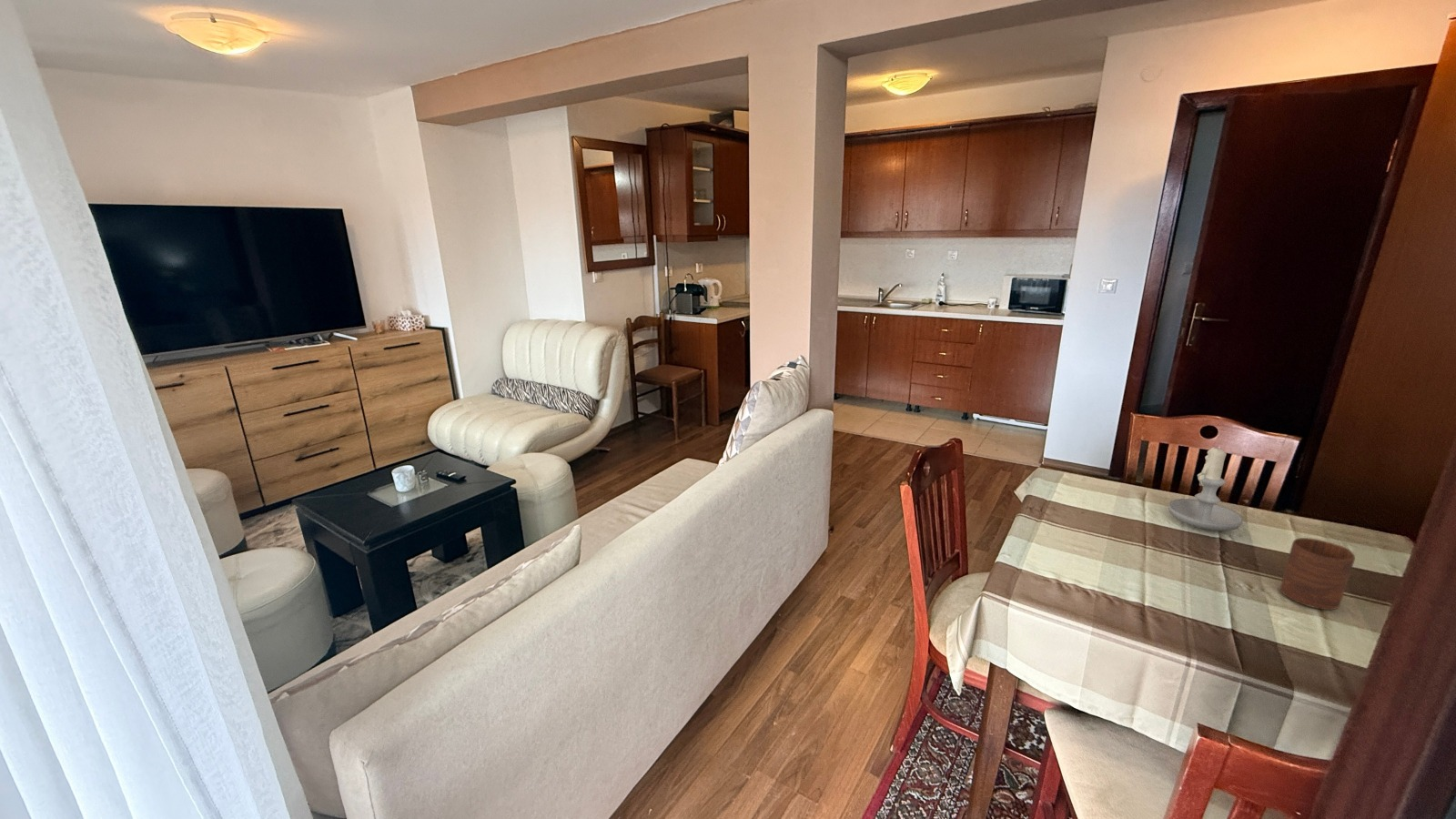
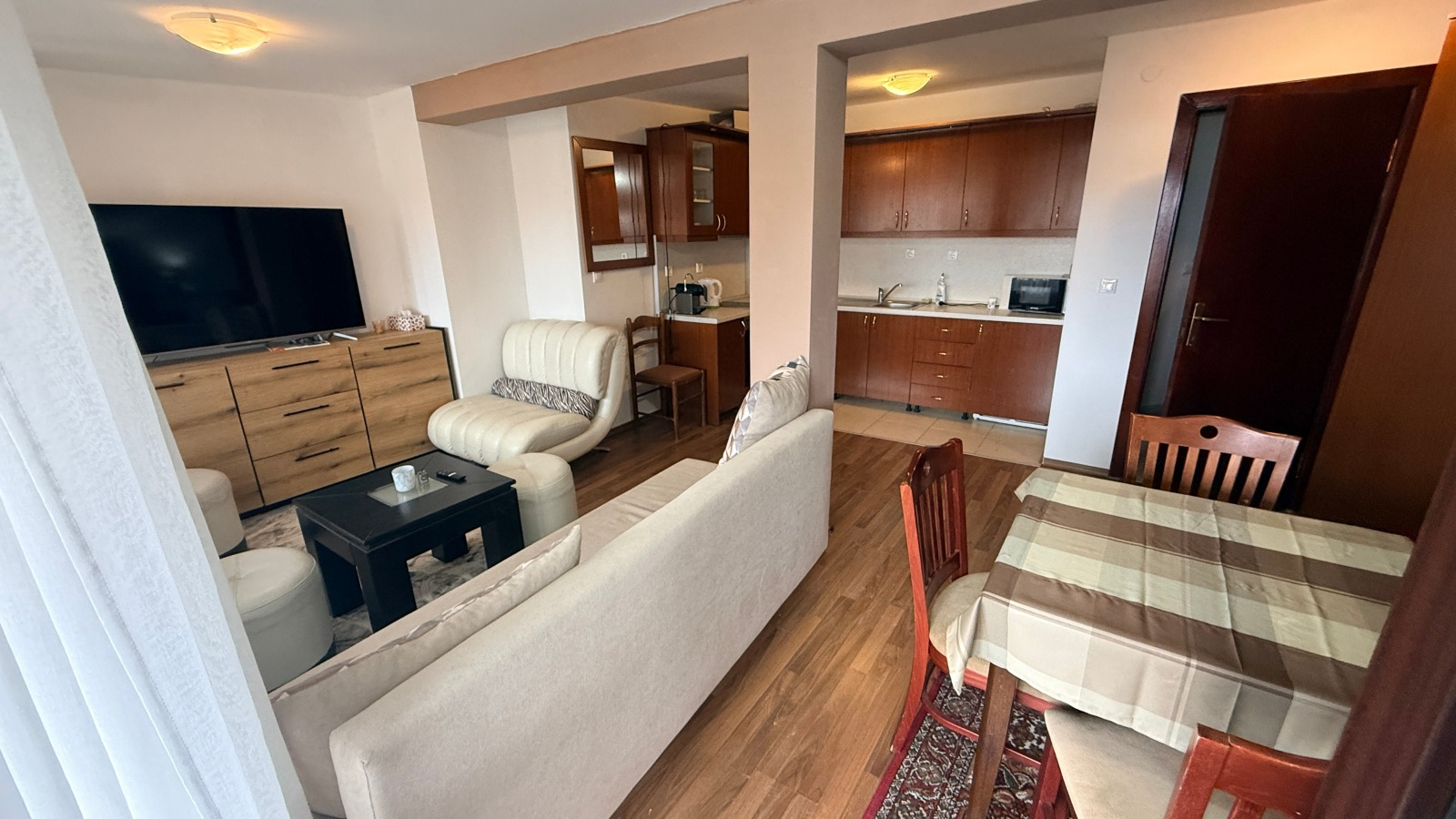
- candle (1210, 484)
- cup (1318, 571)
